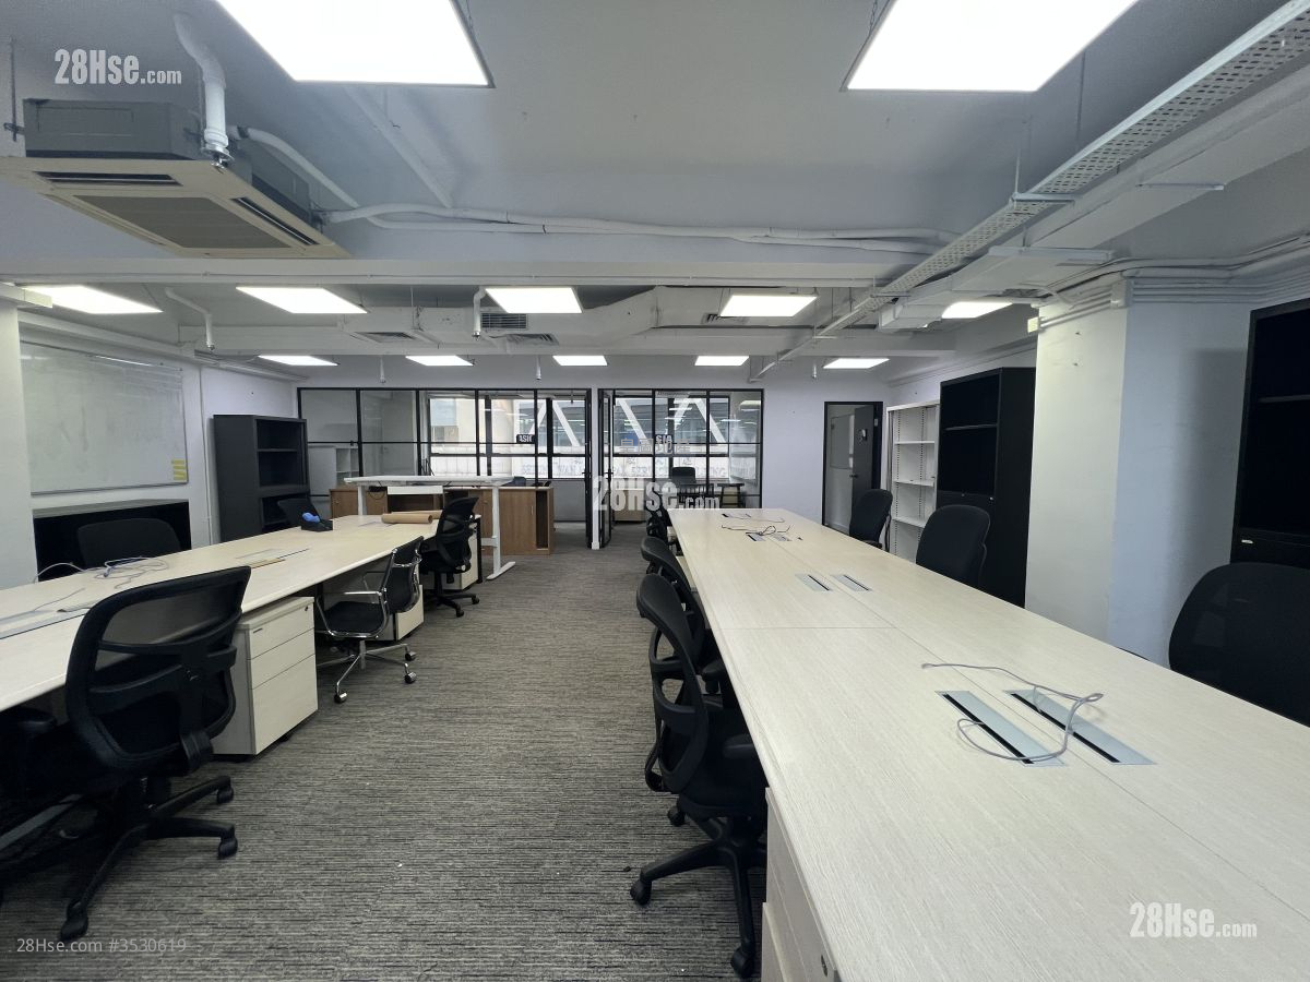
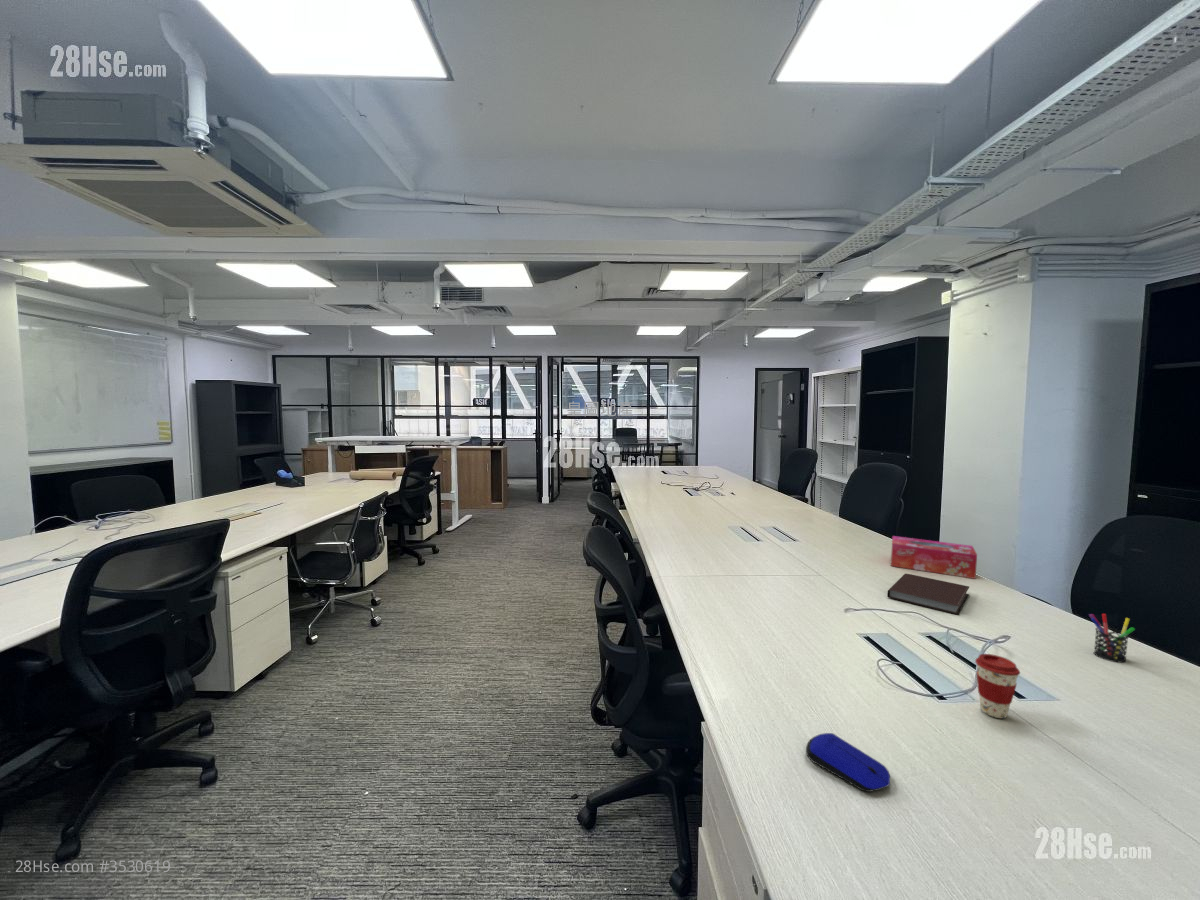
+ pen holder (1113, 637)
+ tissue box (931, 555)
+ computer mouse (846, 758)
+ notebook (928, 591)
+ coffee cup (995, 686)
